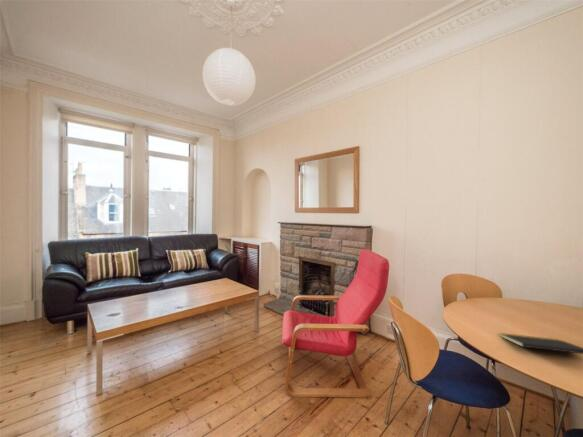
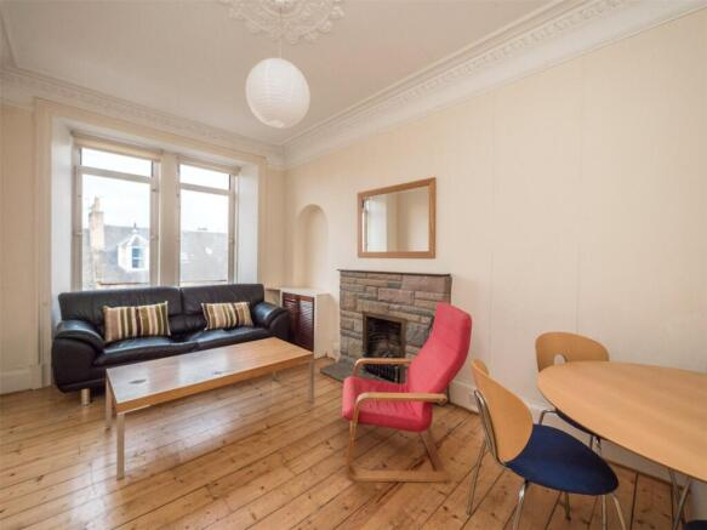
- notepad (541, 343)
